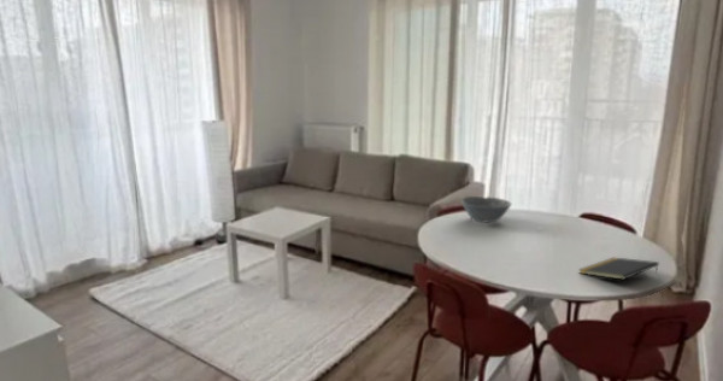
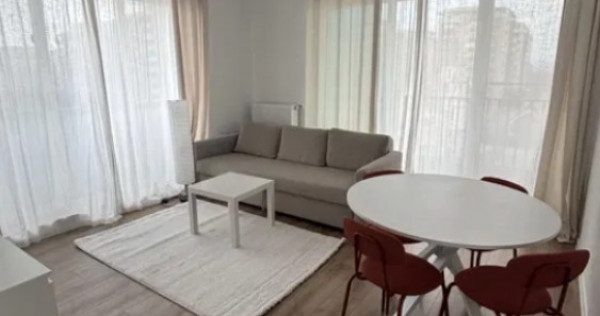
- notepad (618, 266)
- bowl (484, 210)
